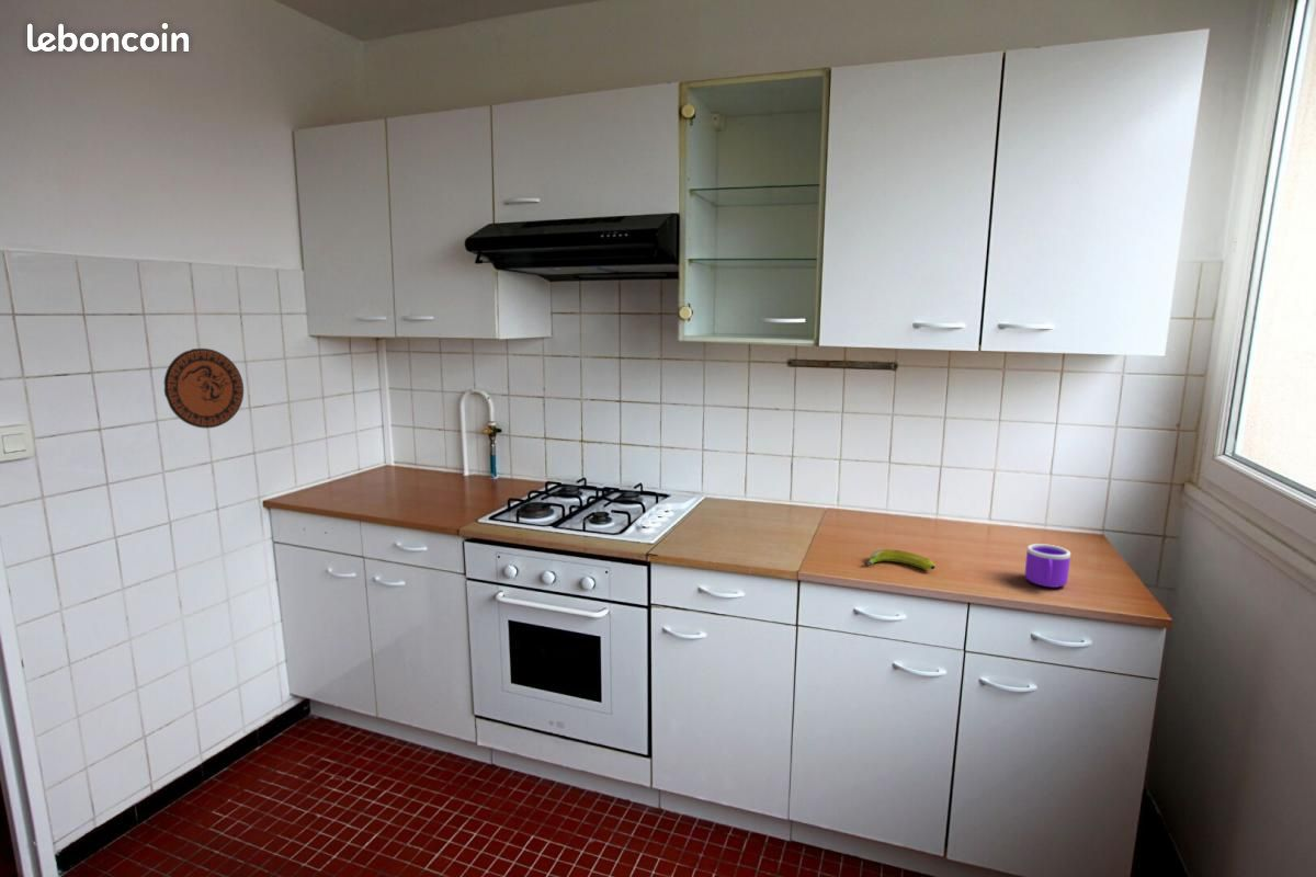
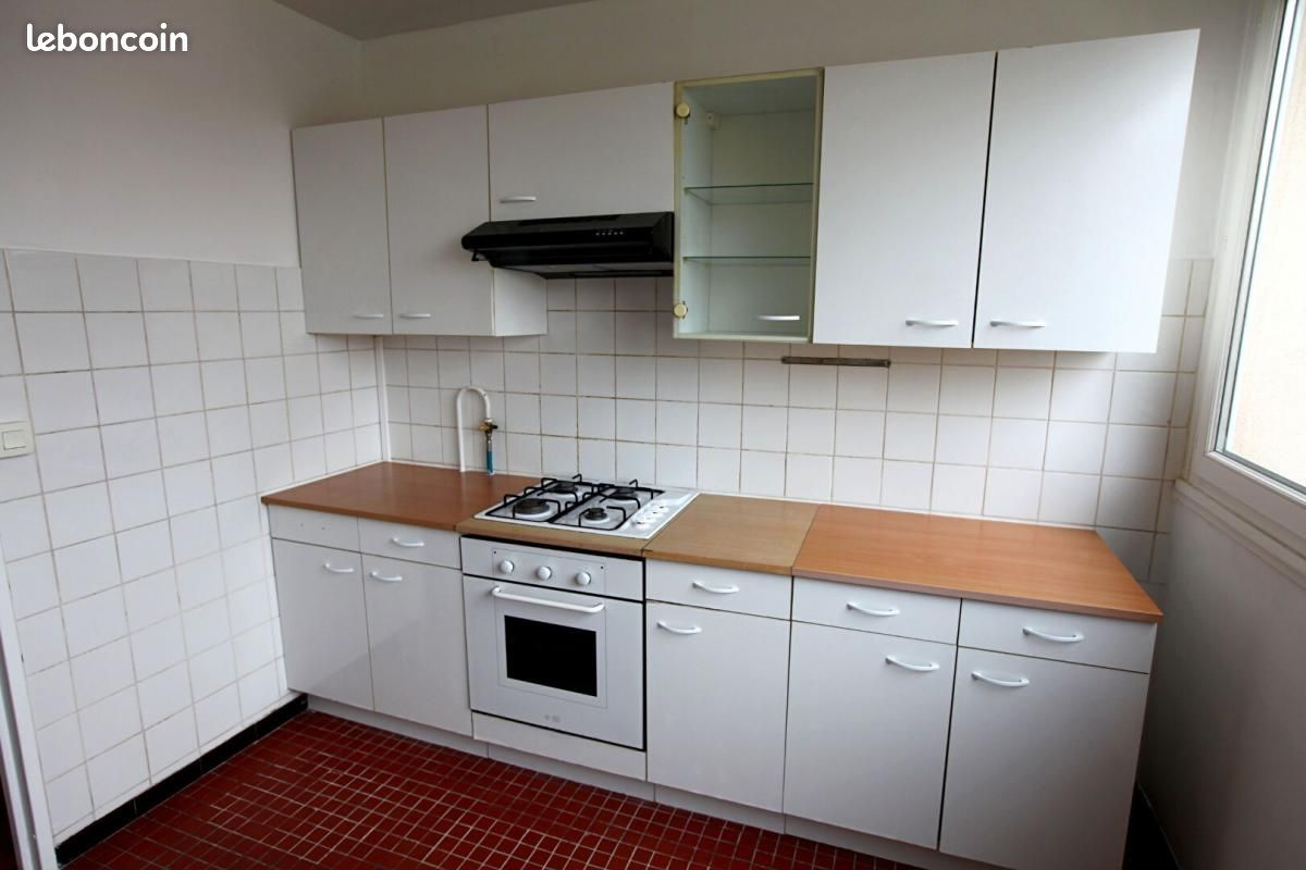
- mug (1047, 567)
- decorative plate (204, 388)
- banana (898, 559)
